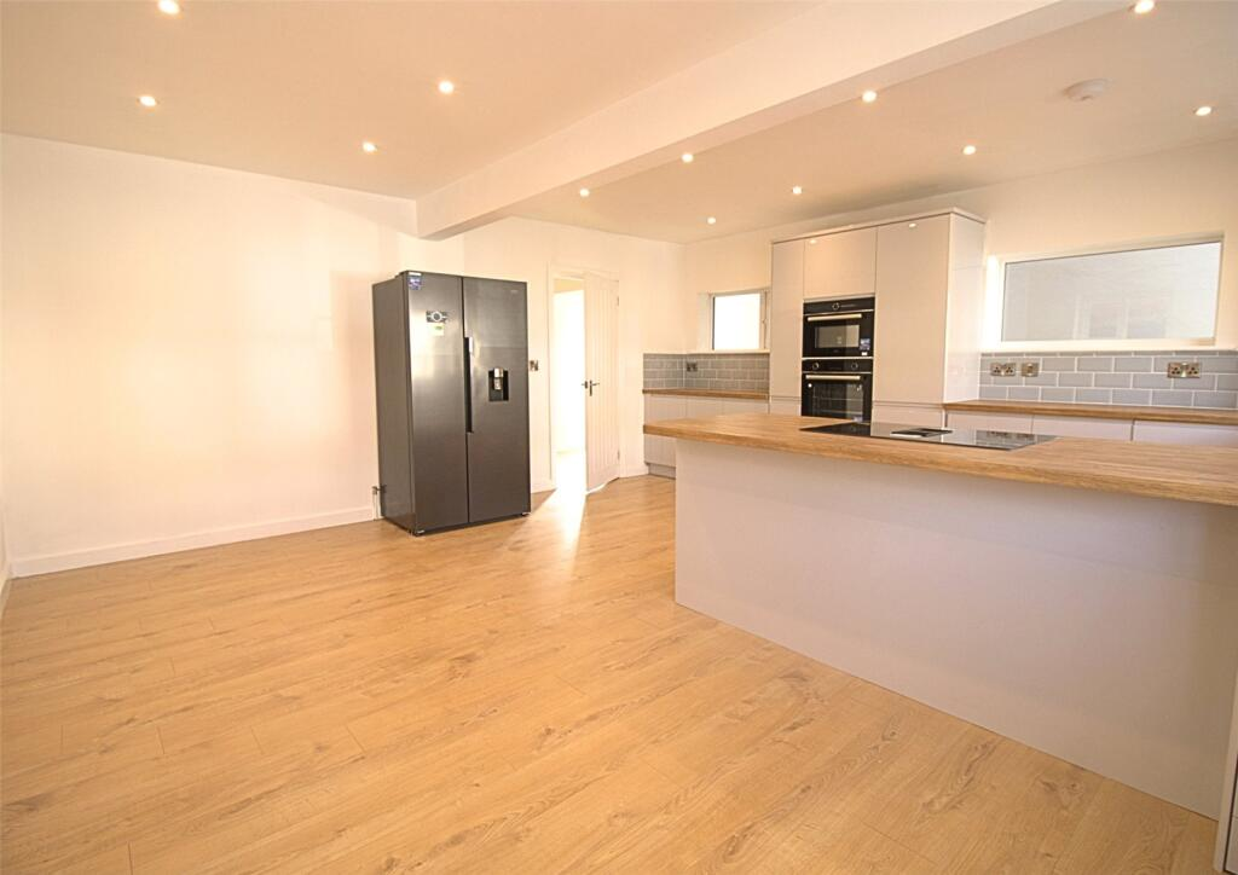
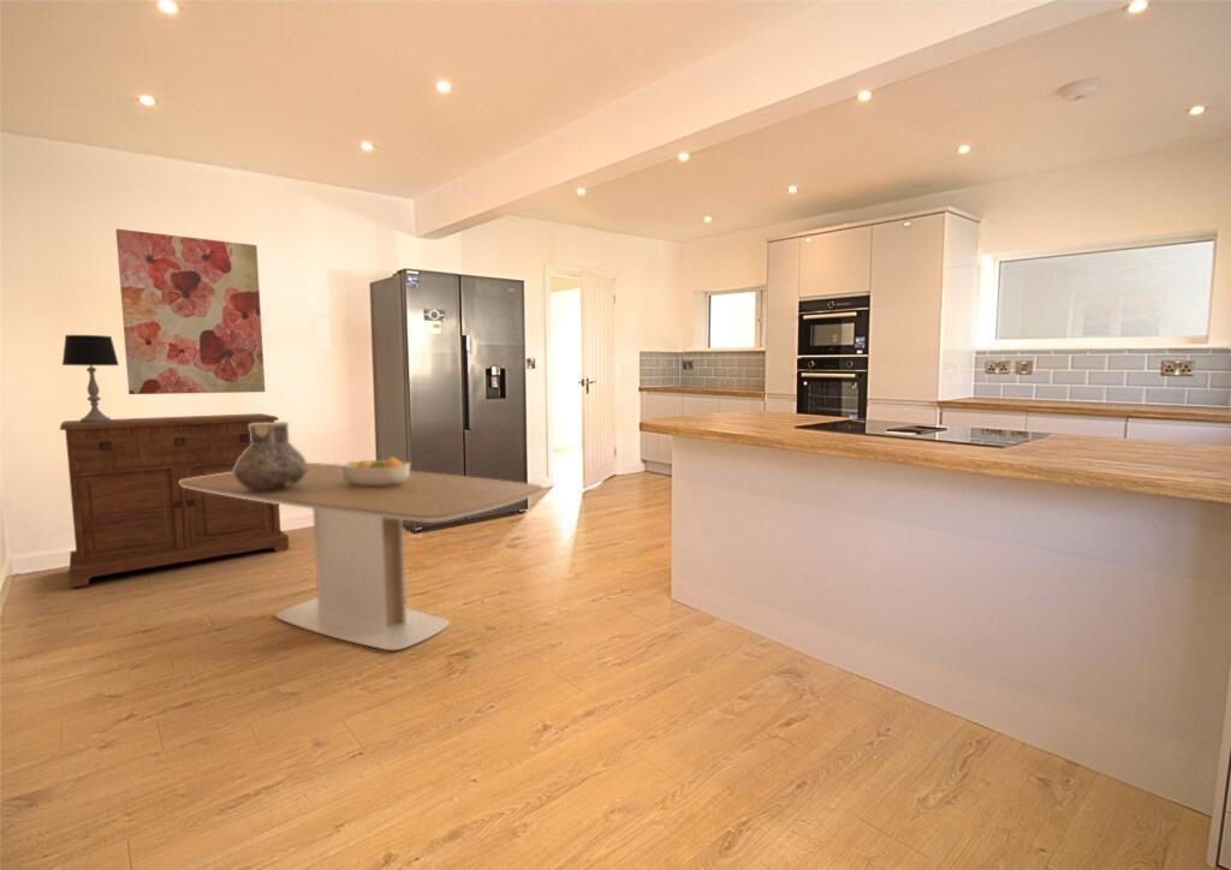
+ sideboard (179, 489)
+ dining table (357, 552)
+ fruit bowl (376, 469)
+ wall art (195, 316)
+ table lamp (91, 379)
+ vase (269, 455)
